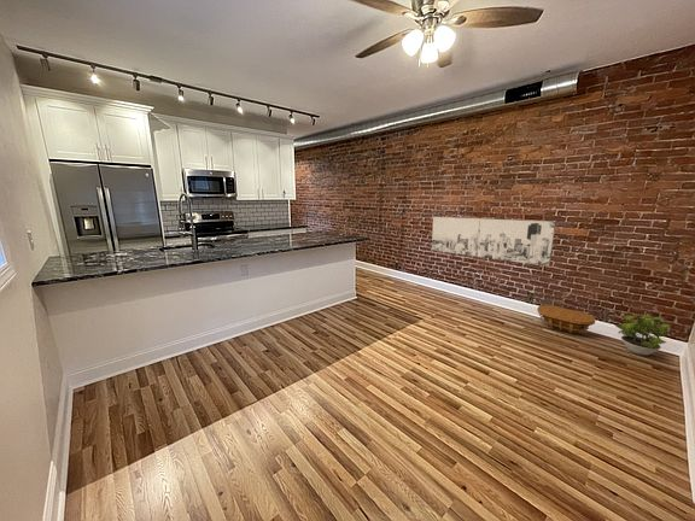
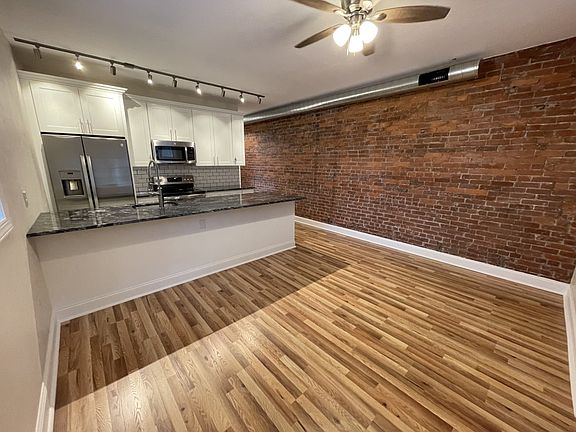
- wall art (483, 238)
- basket (563, 321)
- potted plant (639, 332)
